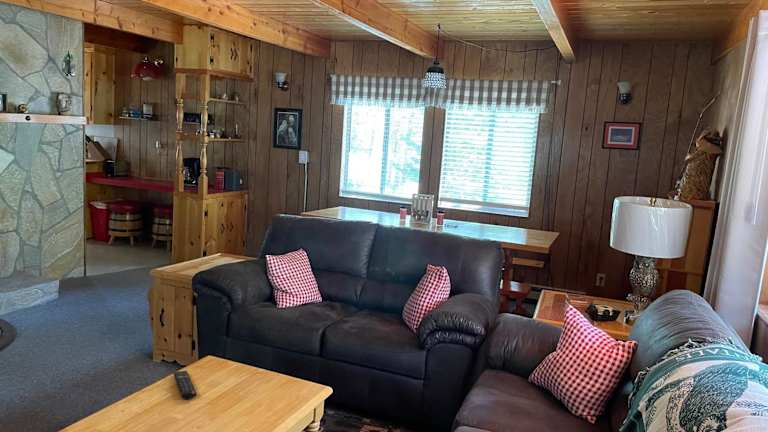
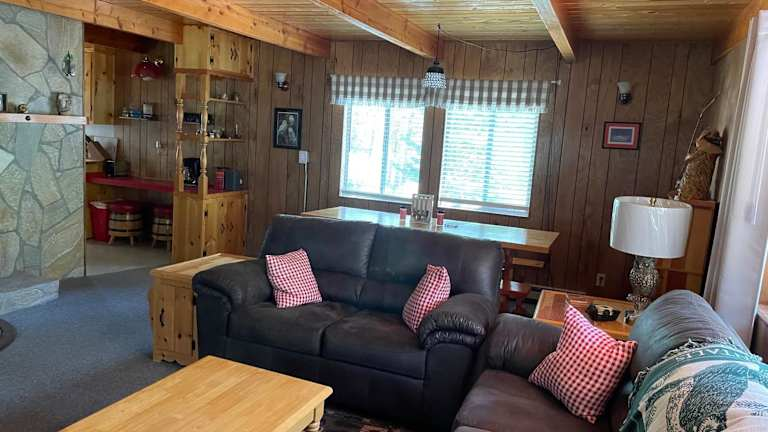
- remote control (184, 384)
